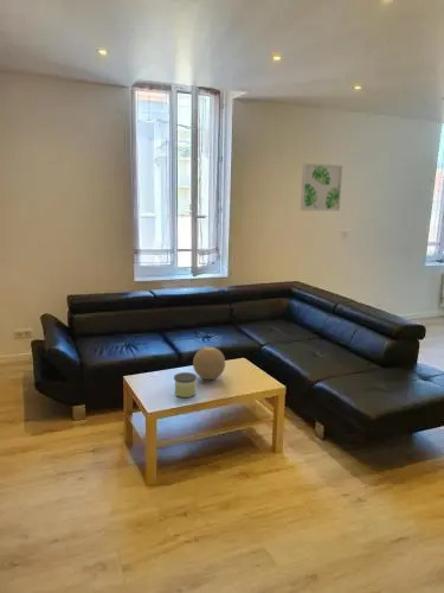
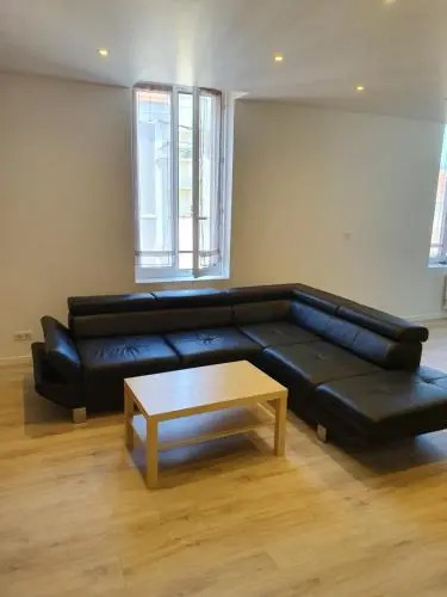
- decorative orb (208, 363)
- candle (185, 384)
- wall art (321, 187)
